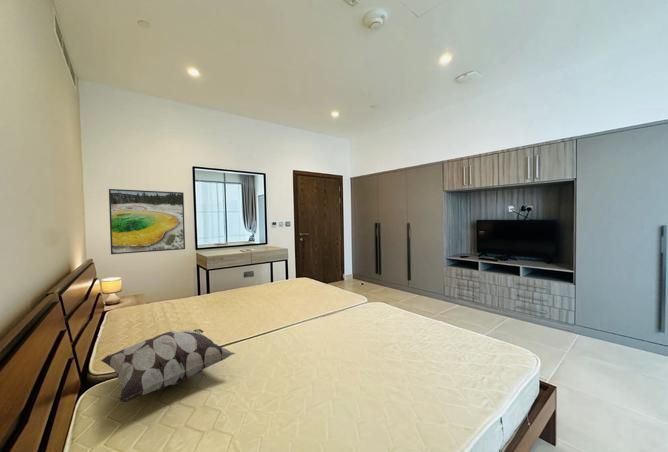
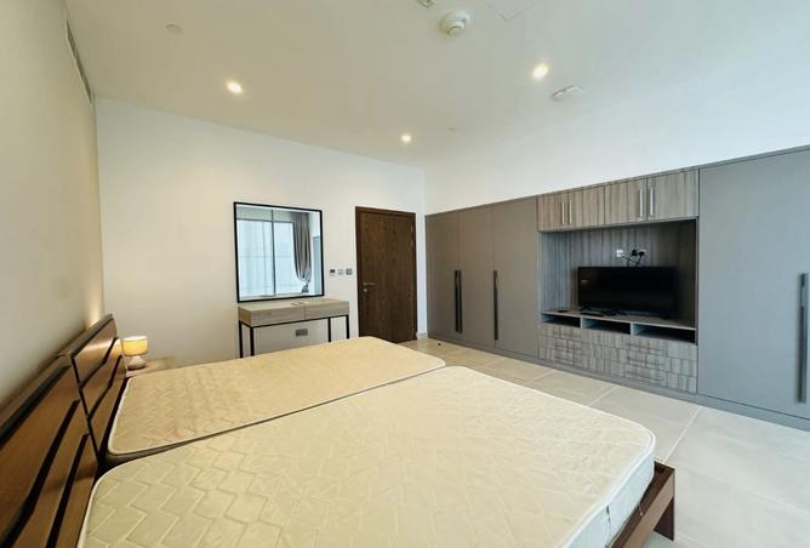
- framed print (149, 221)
- decorative pillow (169, 355)
